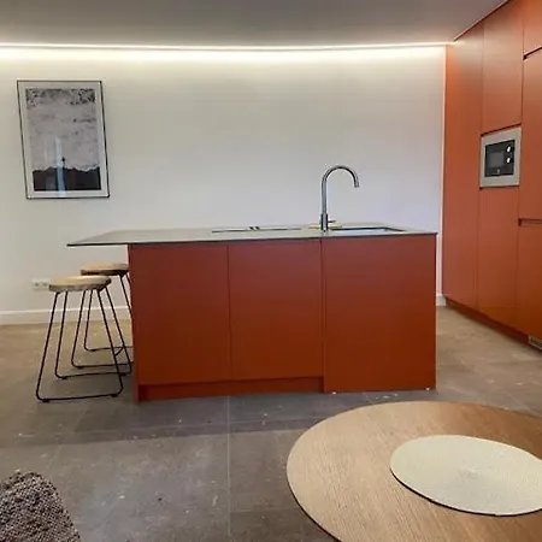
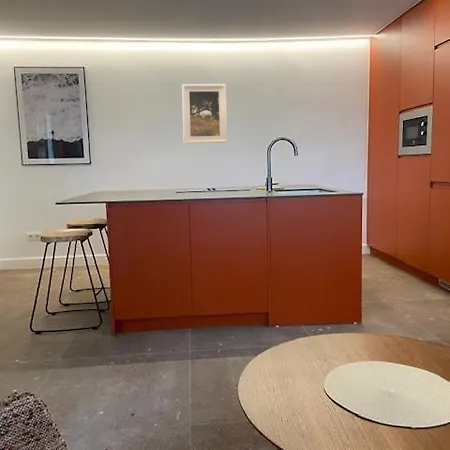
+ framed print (204, 113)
